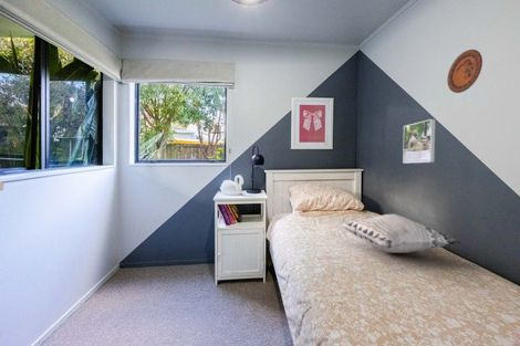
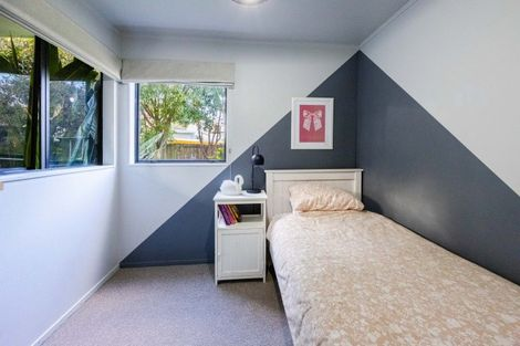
- decorative plate (464, 72)
- decorative pillow (393, 233)
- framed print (417, 143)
